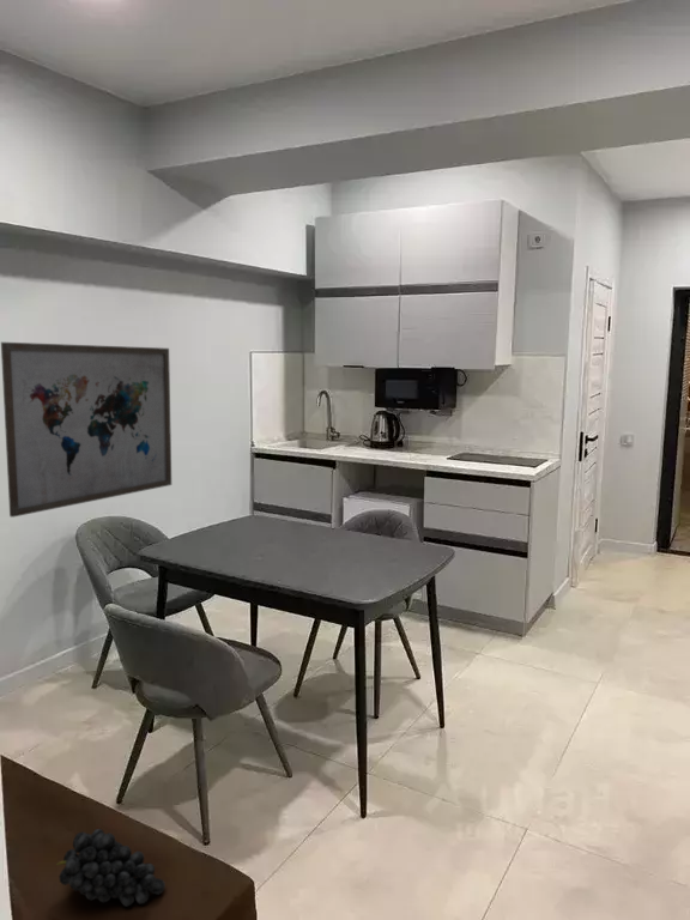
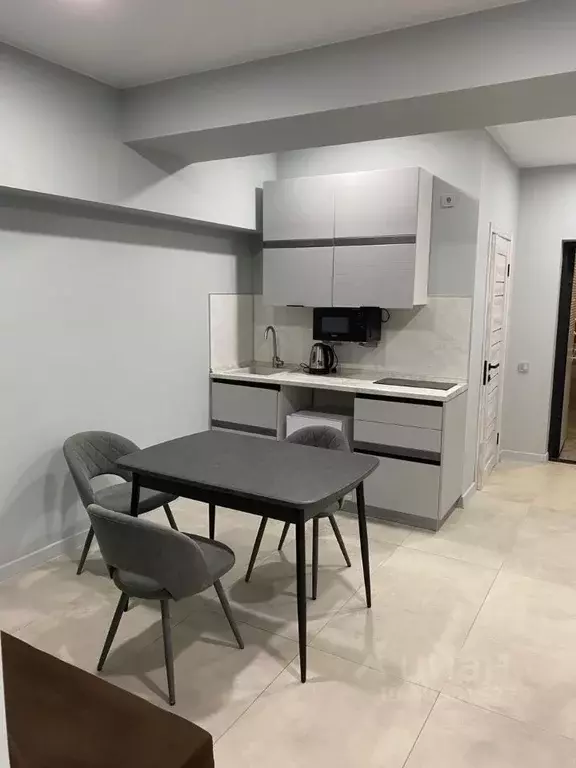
- fruit (105, 867)
- wall art (97, 423)
